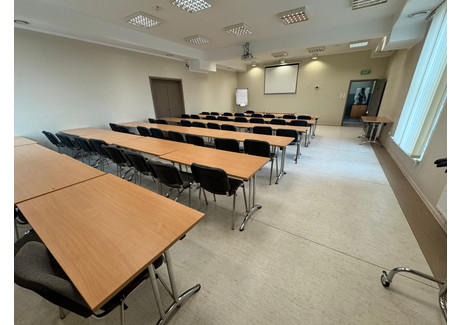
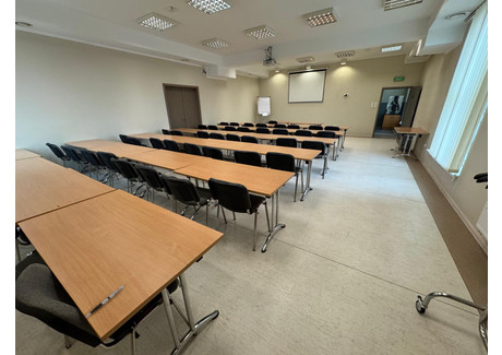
+ pen (106, 300)
